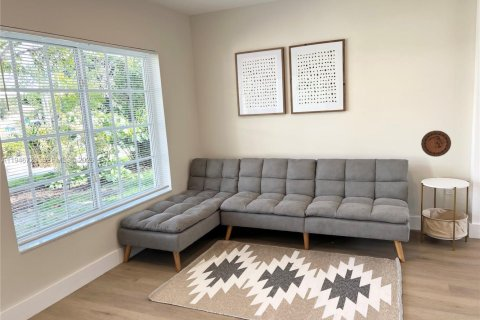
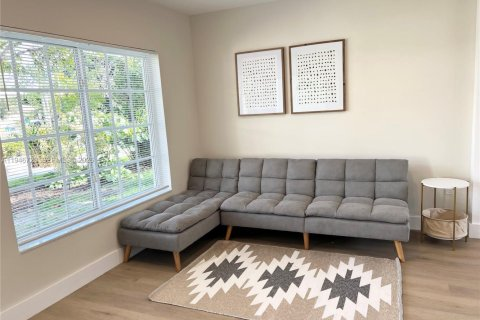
- decorative plate (435, 143)
